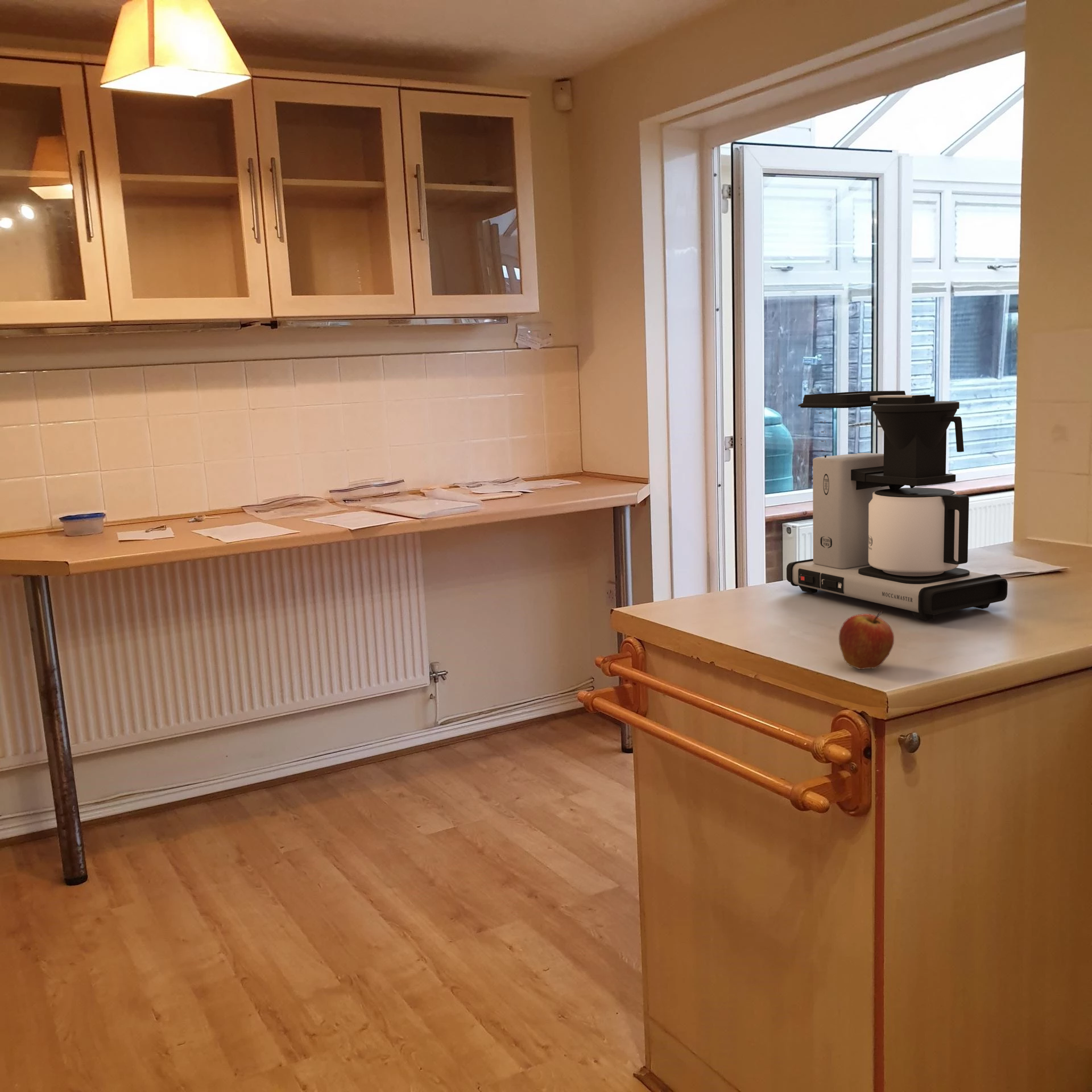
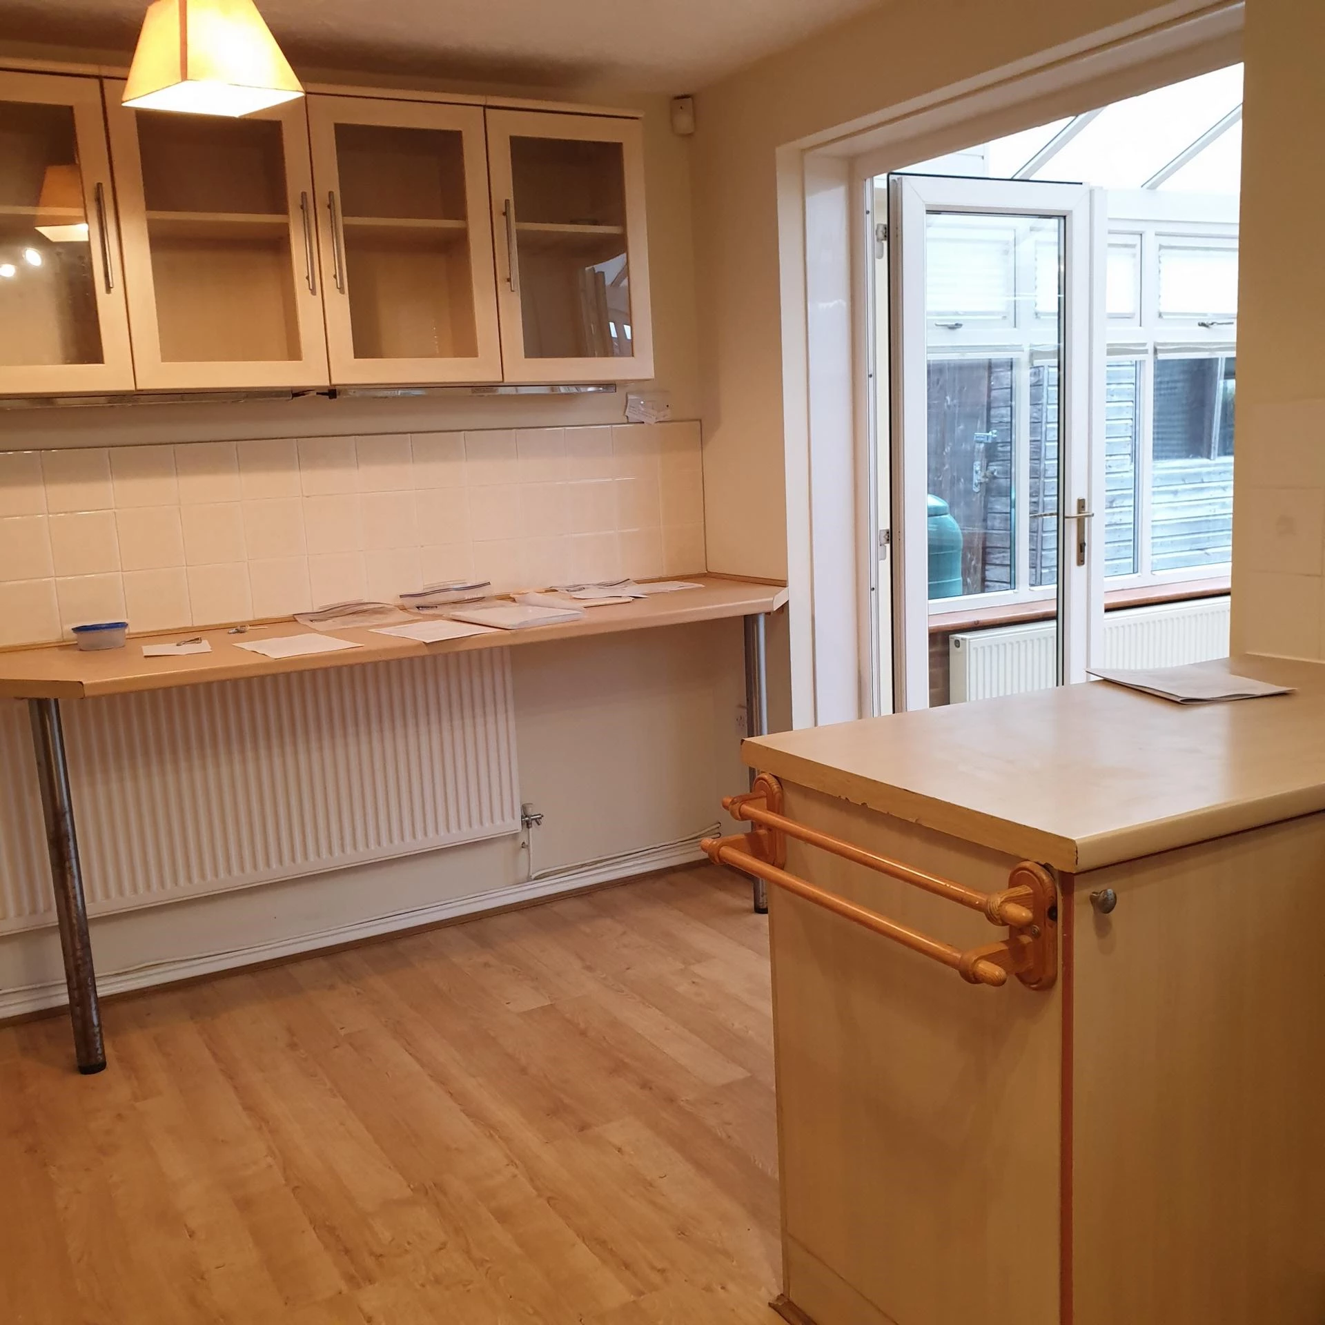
- coffee maker (891, 497)
- fruit (866, 638)
